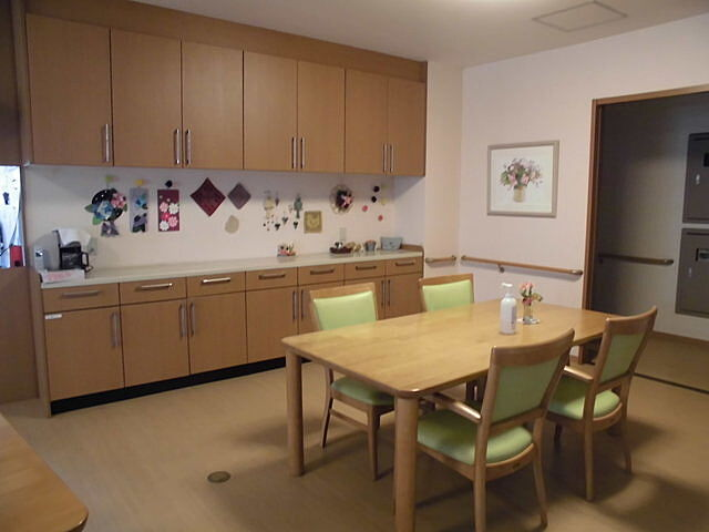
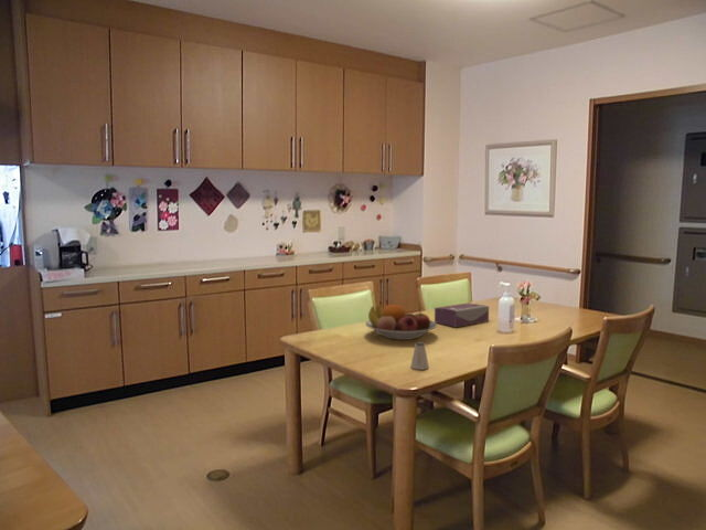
+ tissue box (461, 314)
+ fruit bowl (400, 320)
+ saltshaker (419, 354)
